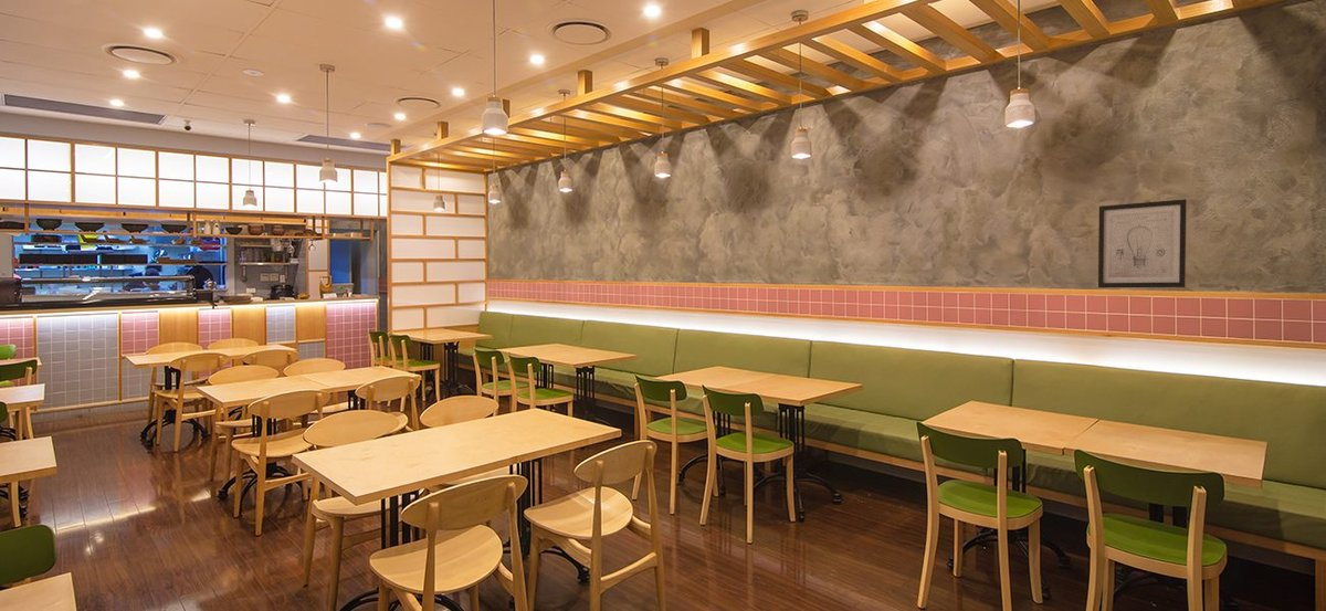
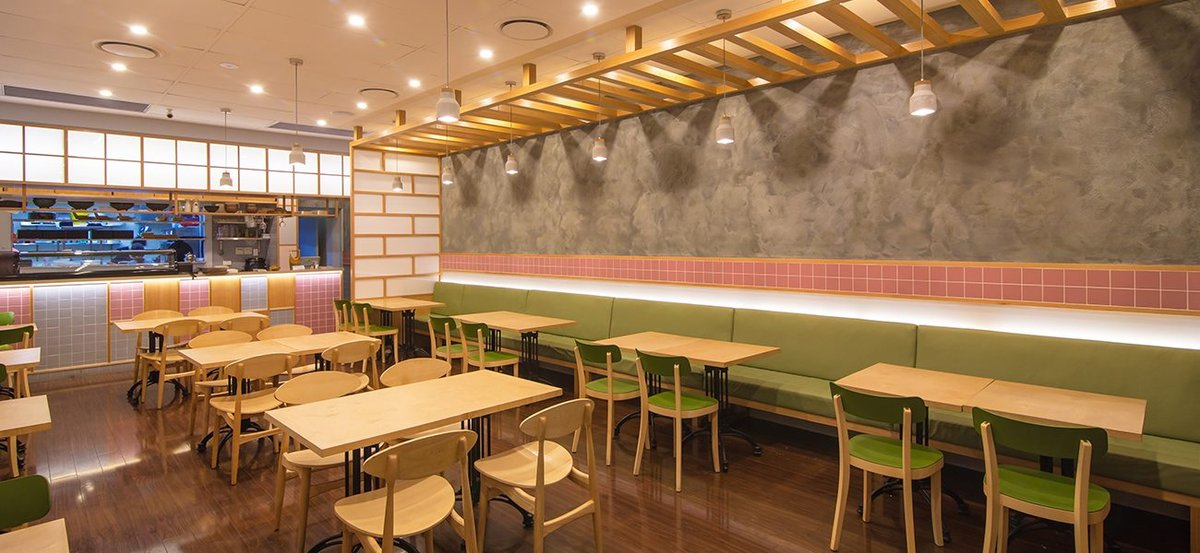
- wall art (1140, 245)
